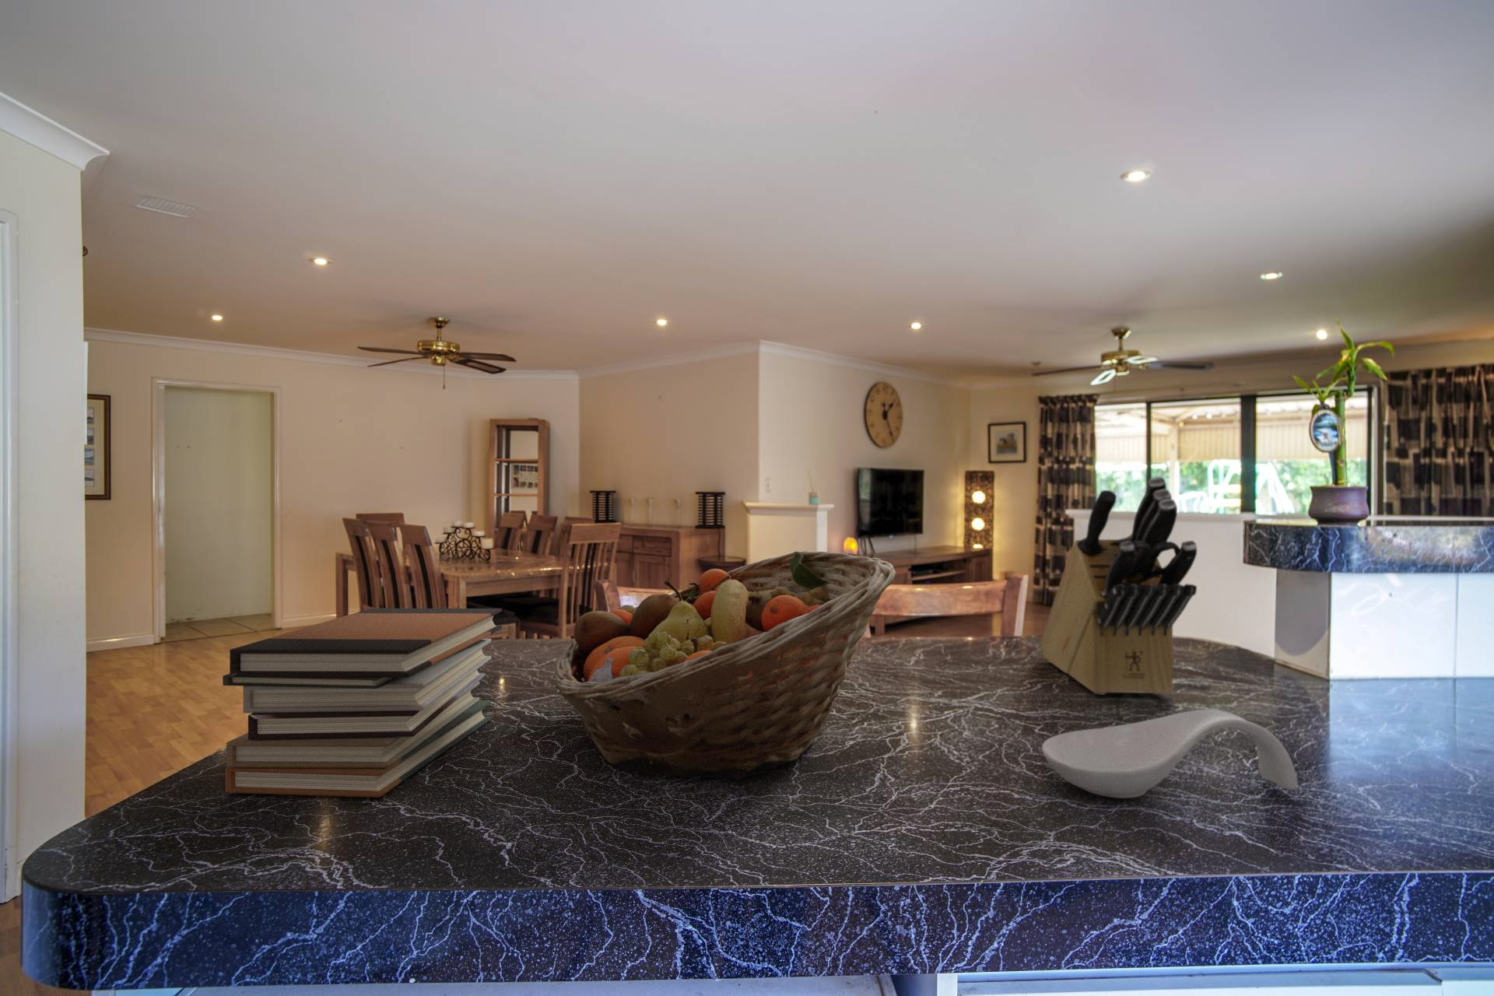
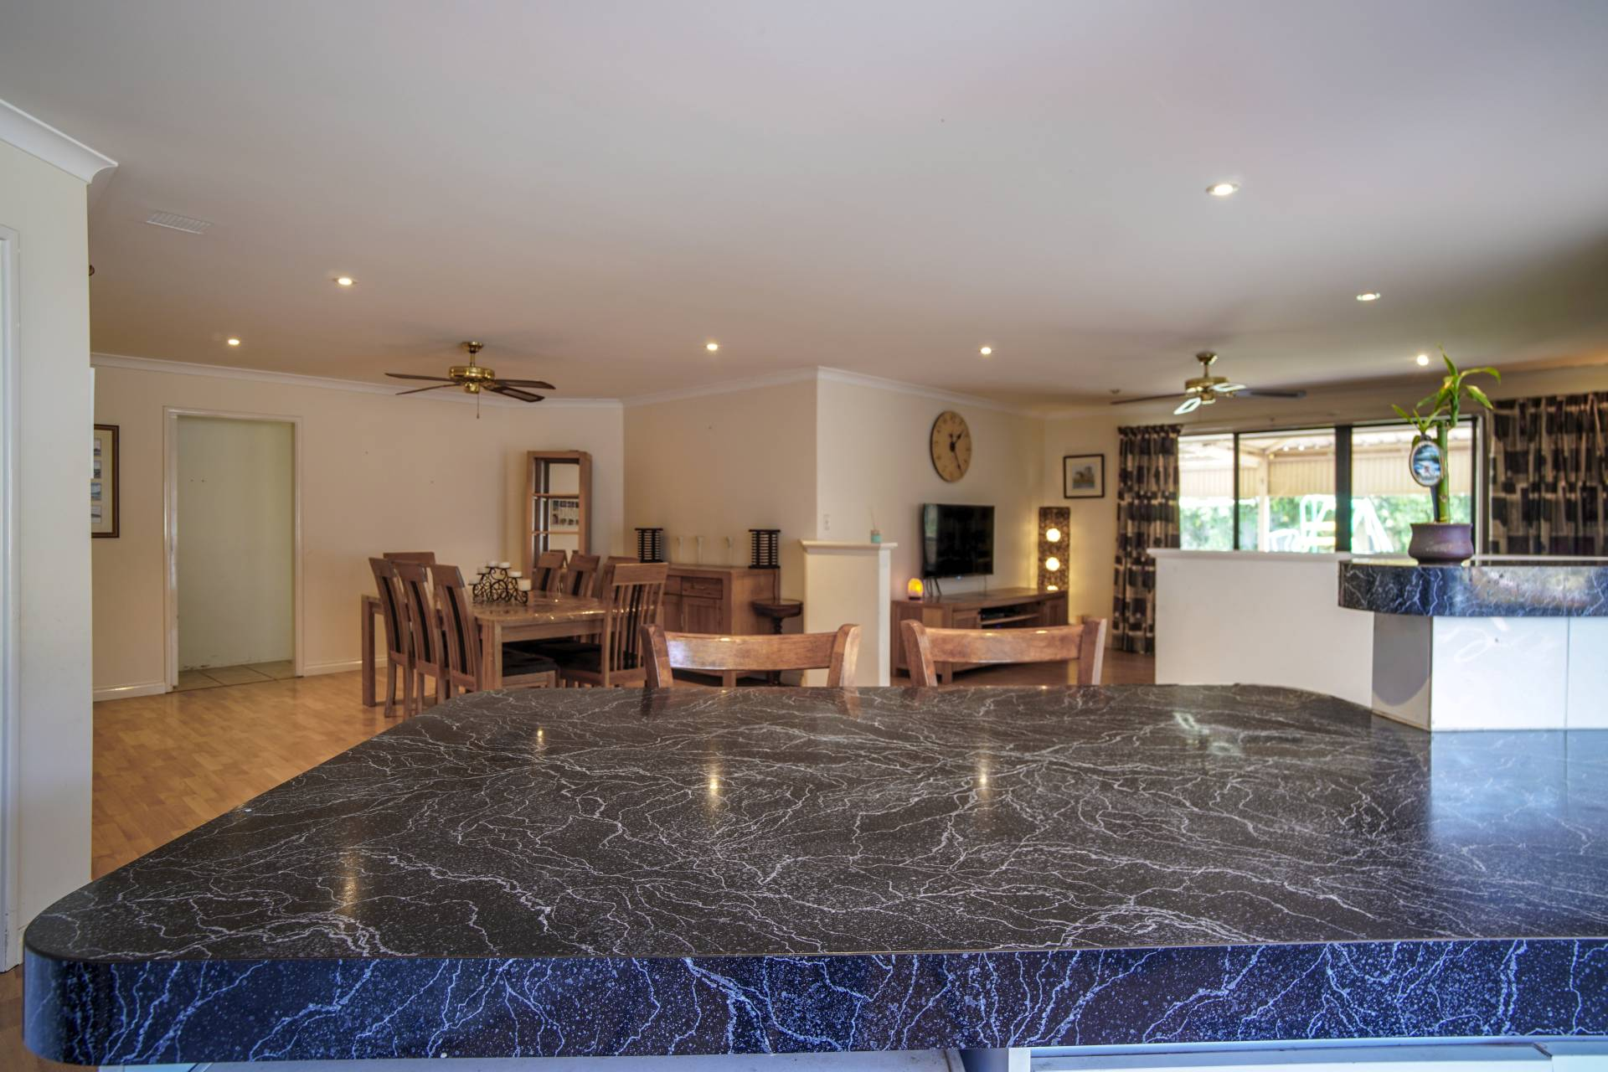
- spoon rest (1164, 749)
- knife block (1109, 580)
- fruit basket (720, 643)
- book stack (382, 687)
